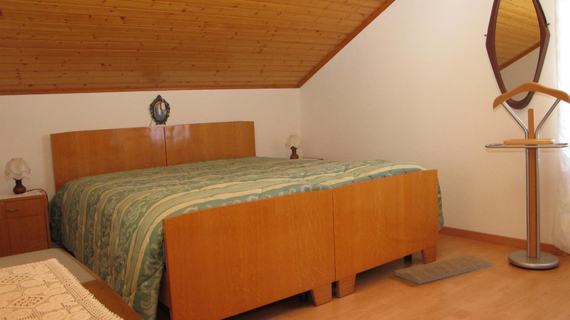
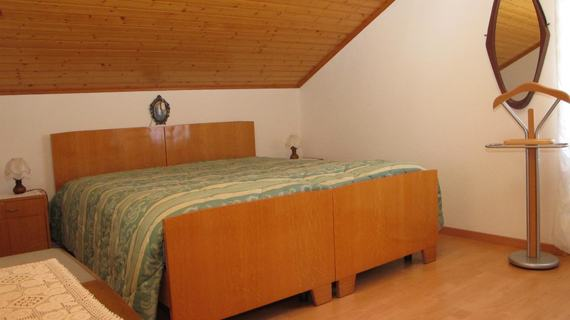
- woven basket (444, 266)
